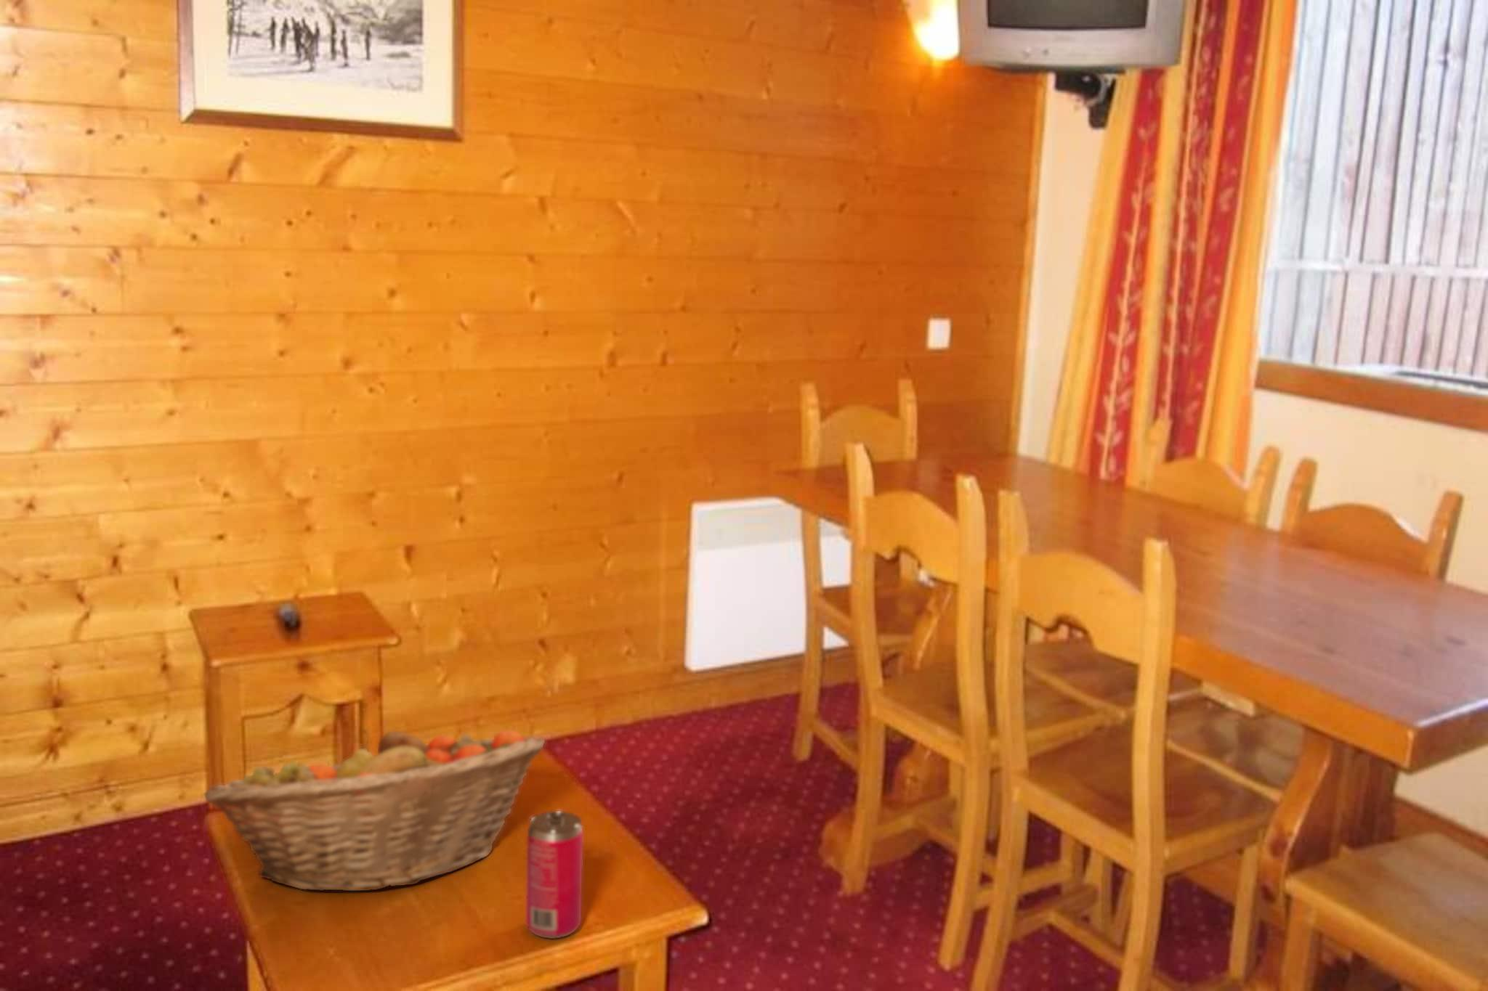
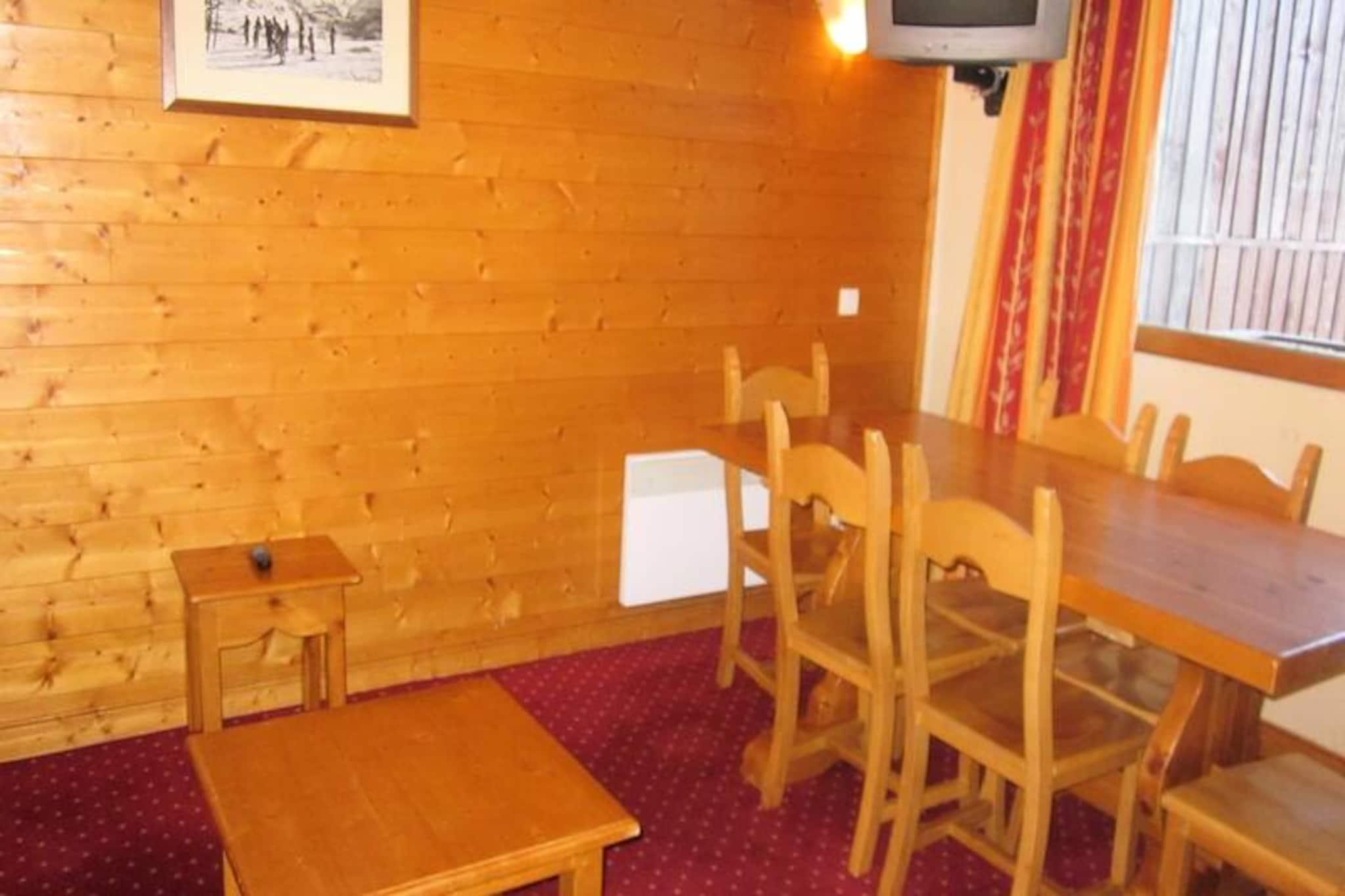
- beverage can (554, 874)
- fruit basket (382, 791)
